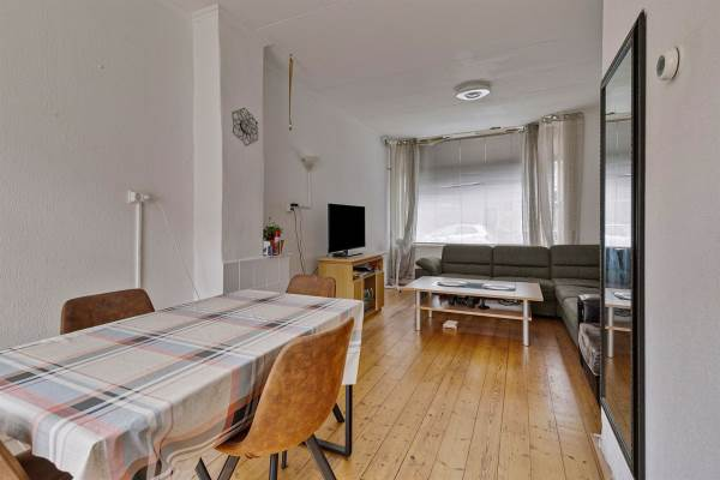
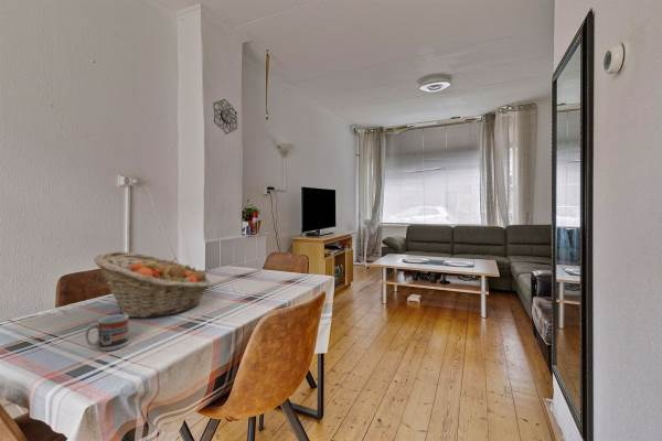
+ fruit basket (157, 278)
+ cup (107, 332)
